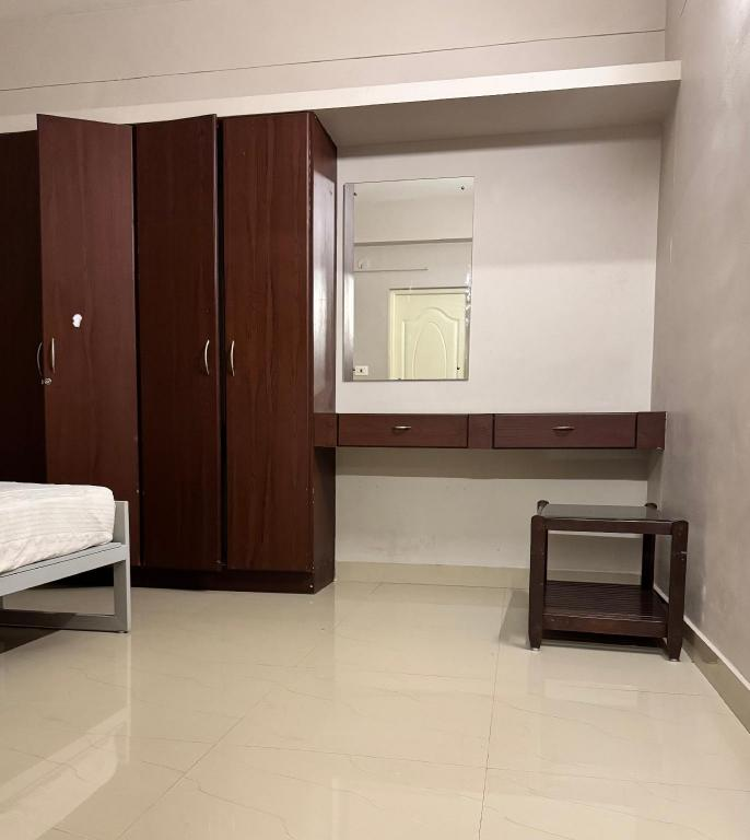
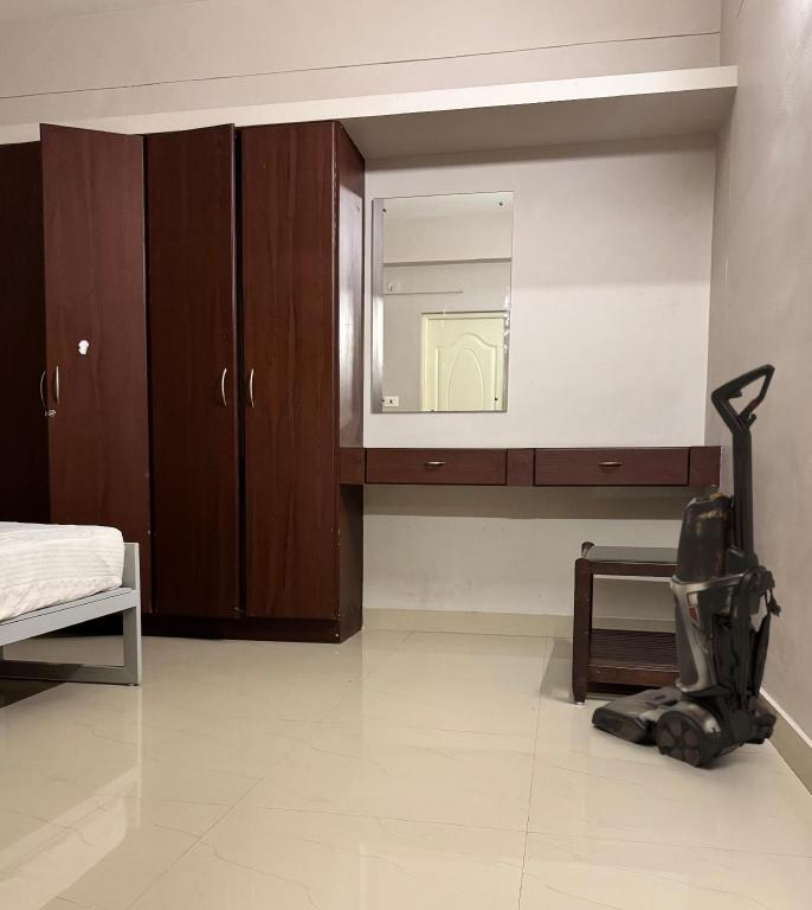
+ vacuum cleaner (685, 555)
